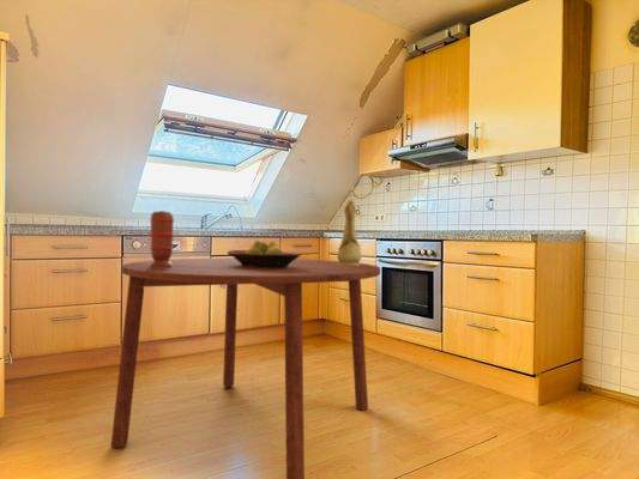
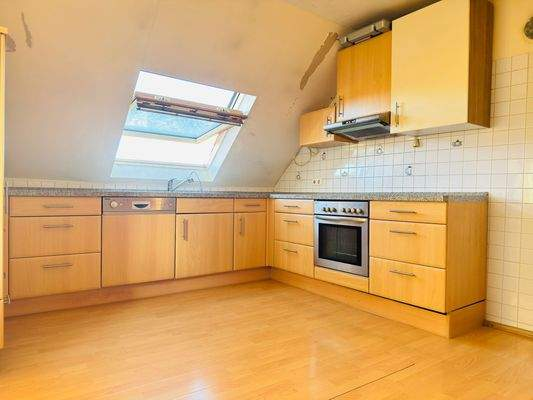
- spice grinder (161, 238)
- pitcher (349, 232)
- fruit bowl (263, 253)
- dining table (235, 339)
